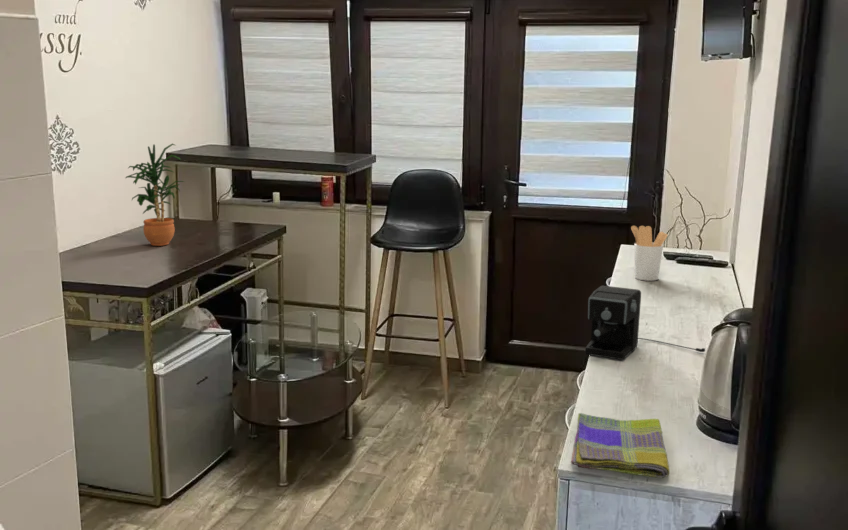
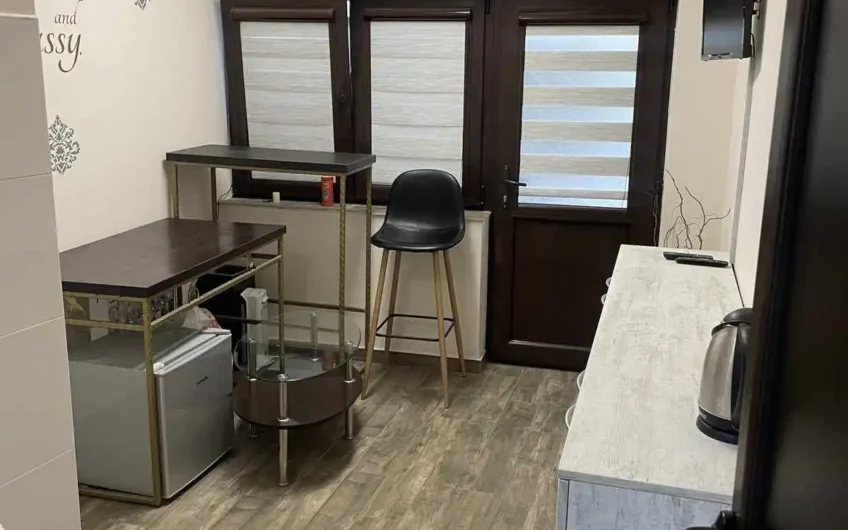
- dish towel (619, 442)
- utensil holder (645, 251)
- potted plant (152, 194)
- coffee maker (638, 324)
